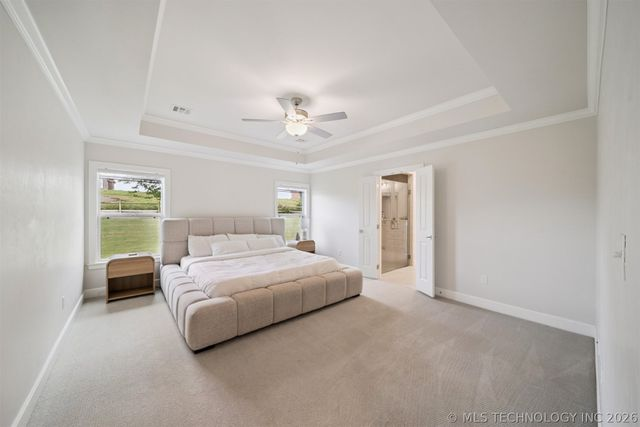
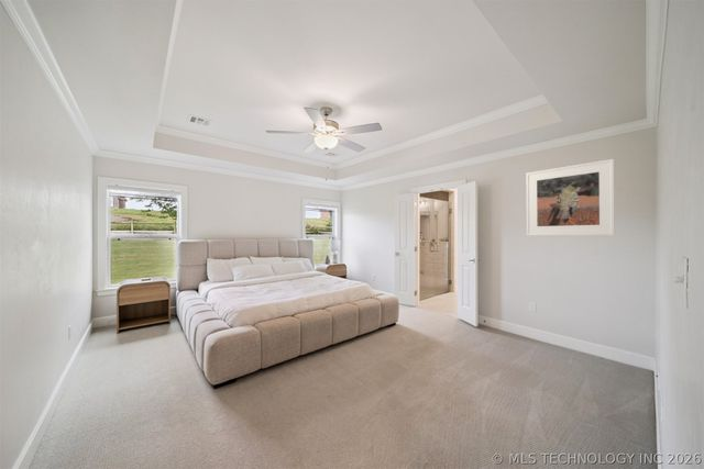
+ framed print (565, 201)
